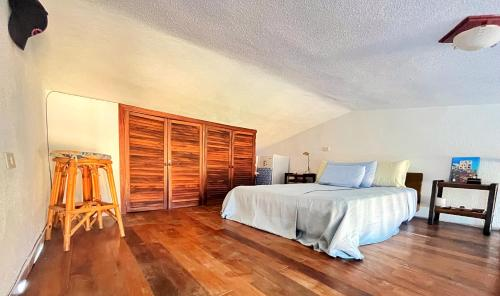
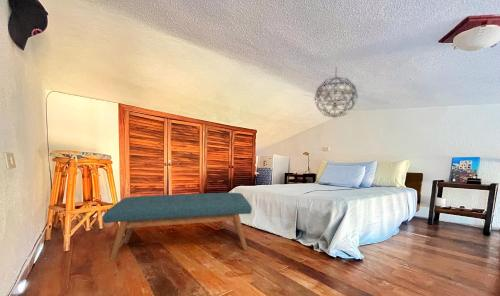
+ bench (184, 222)
+ pendant light (335, 92)
